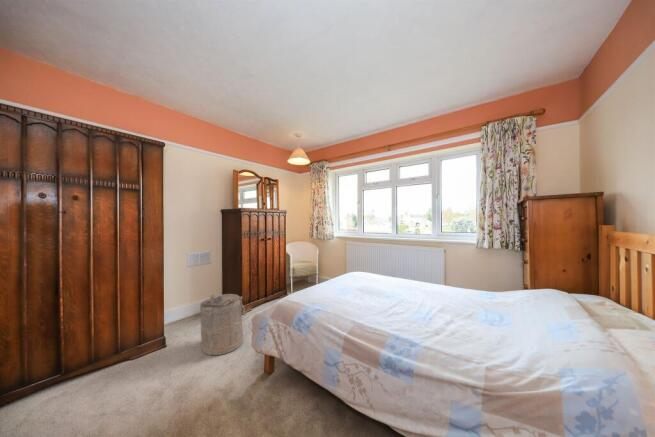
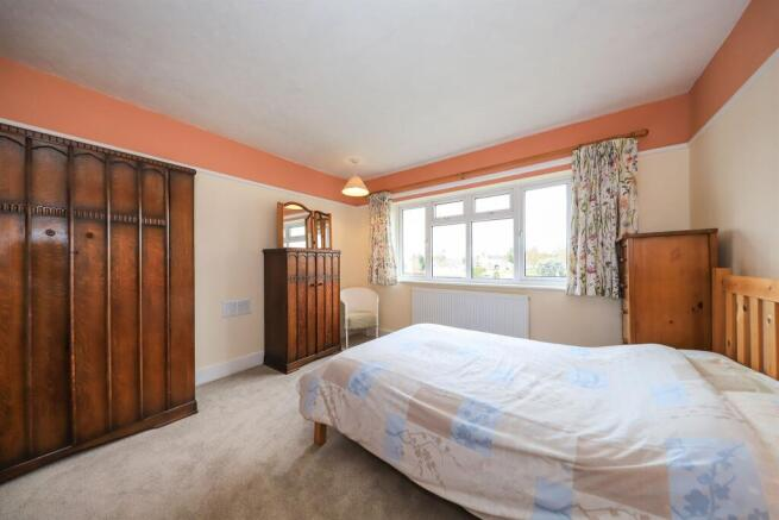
- laundry hamper (222, 319)
